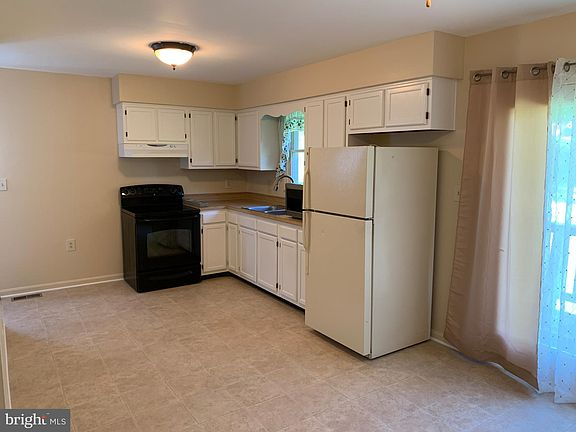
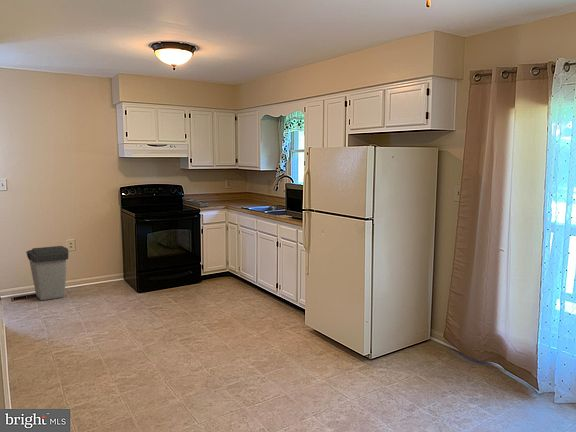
+ trash can (48, 272)
